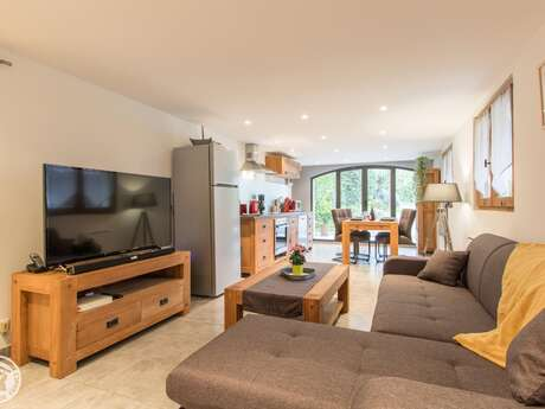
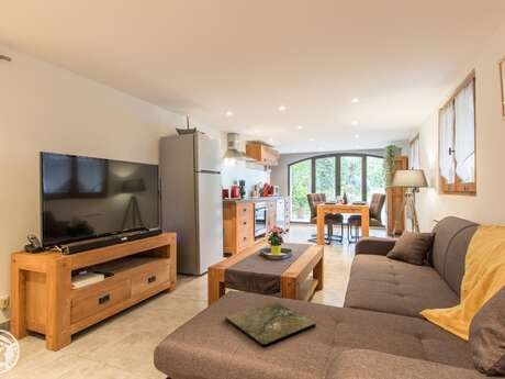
+ aerial map (269, 320)
